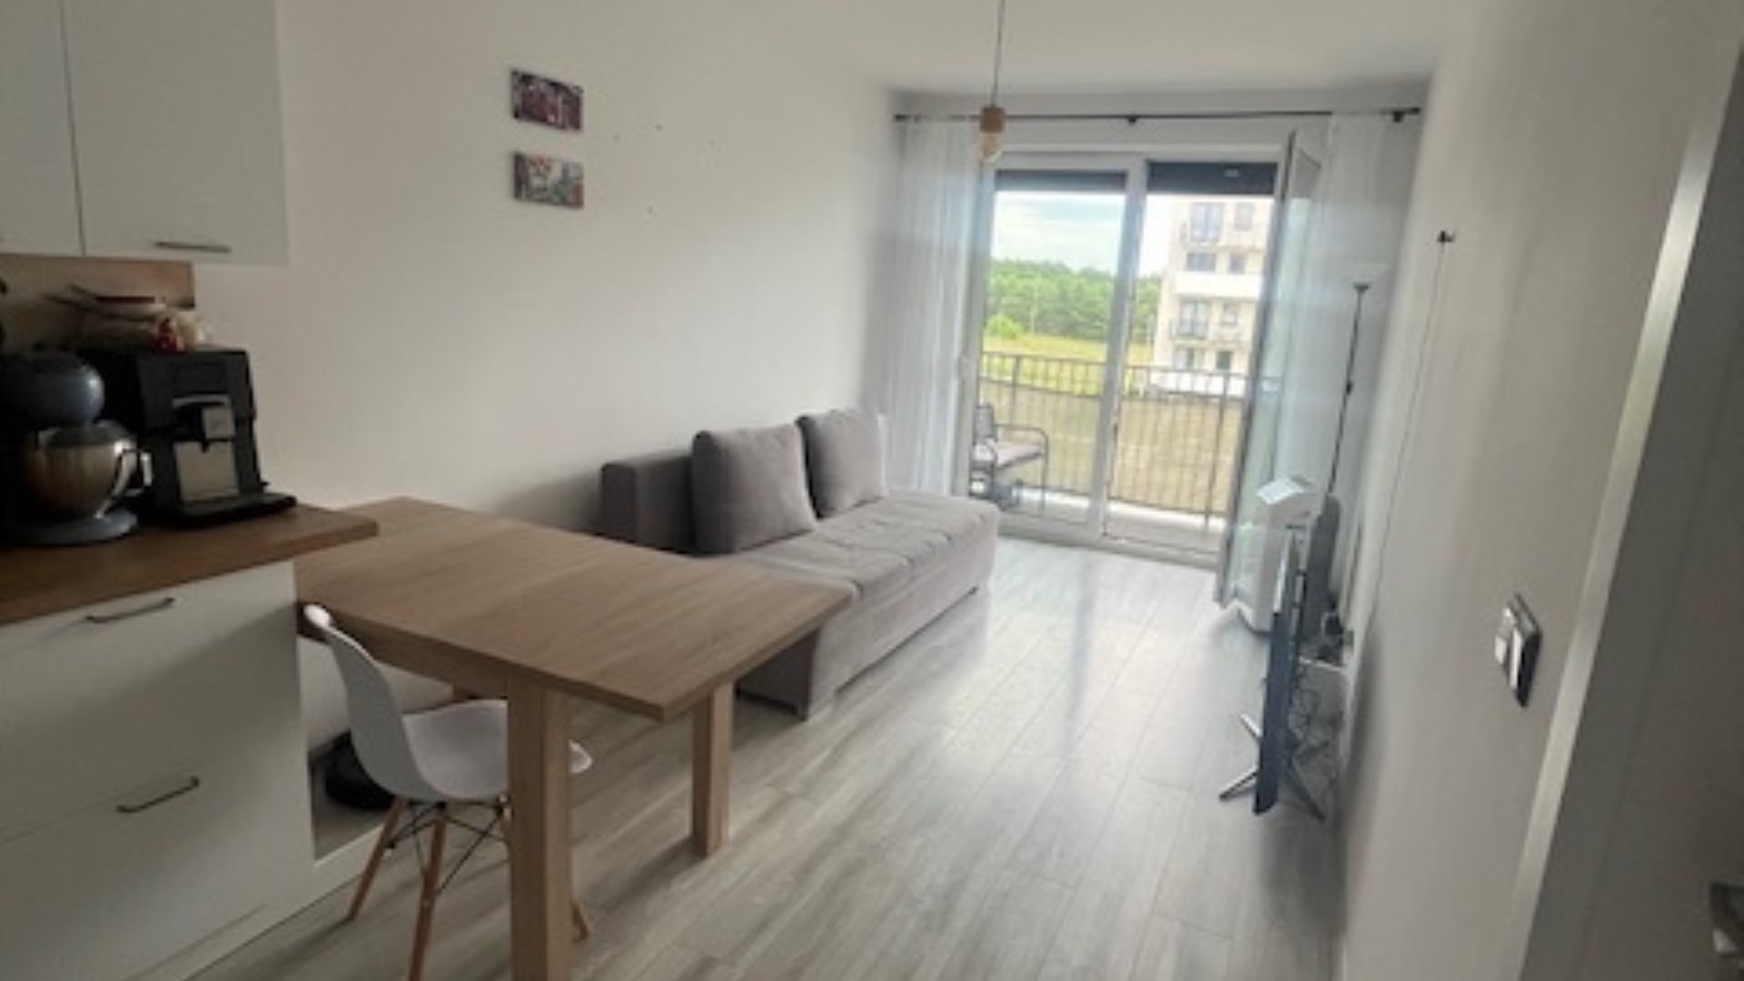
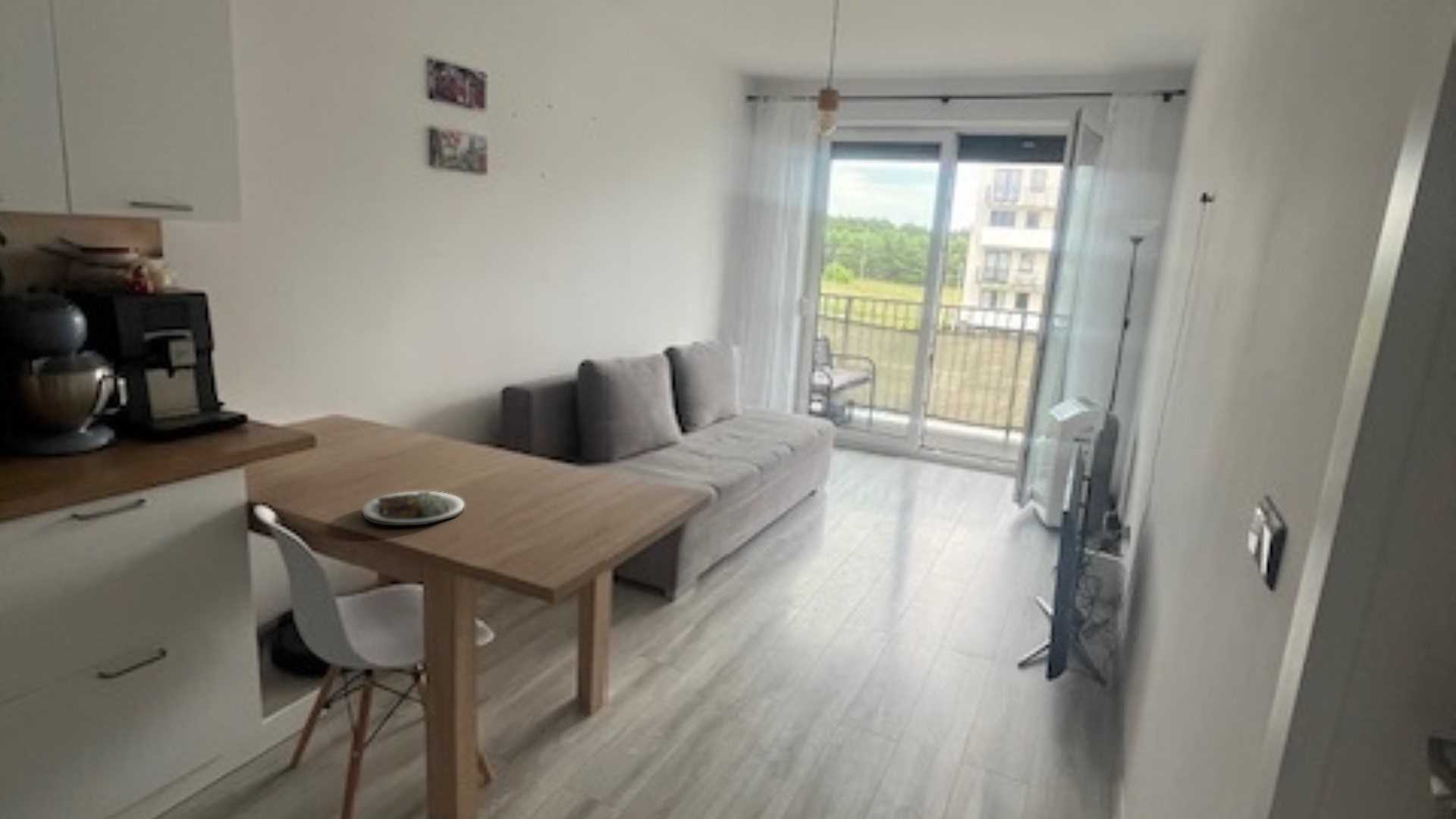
+ plate (414, 505)
